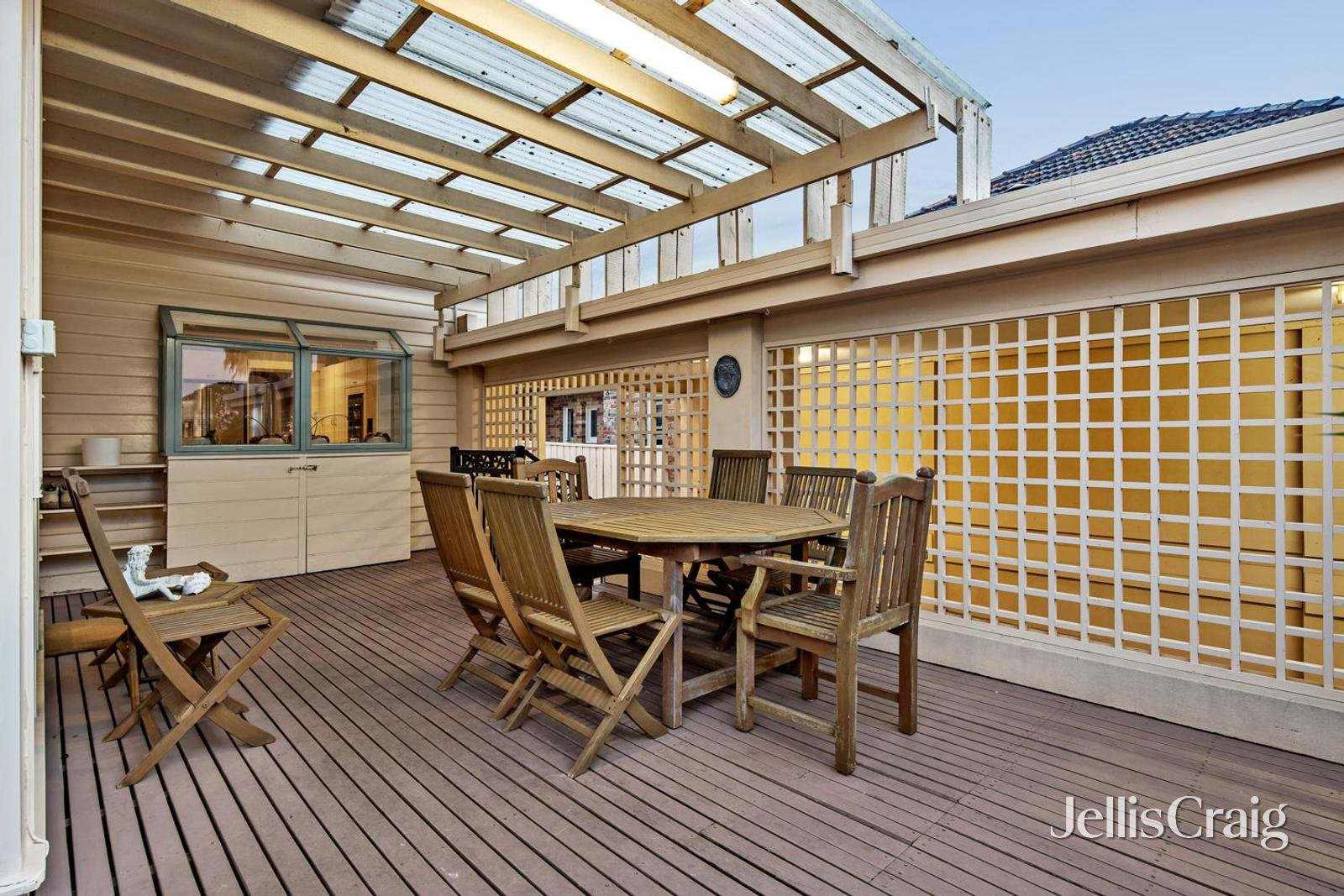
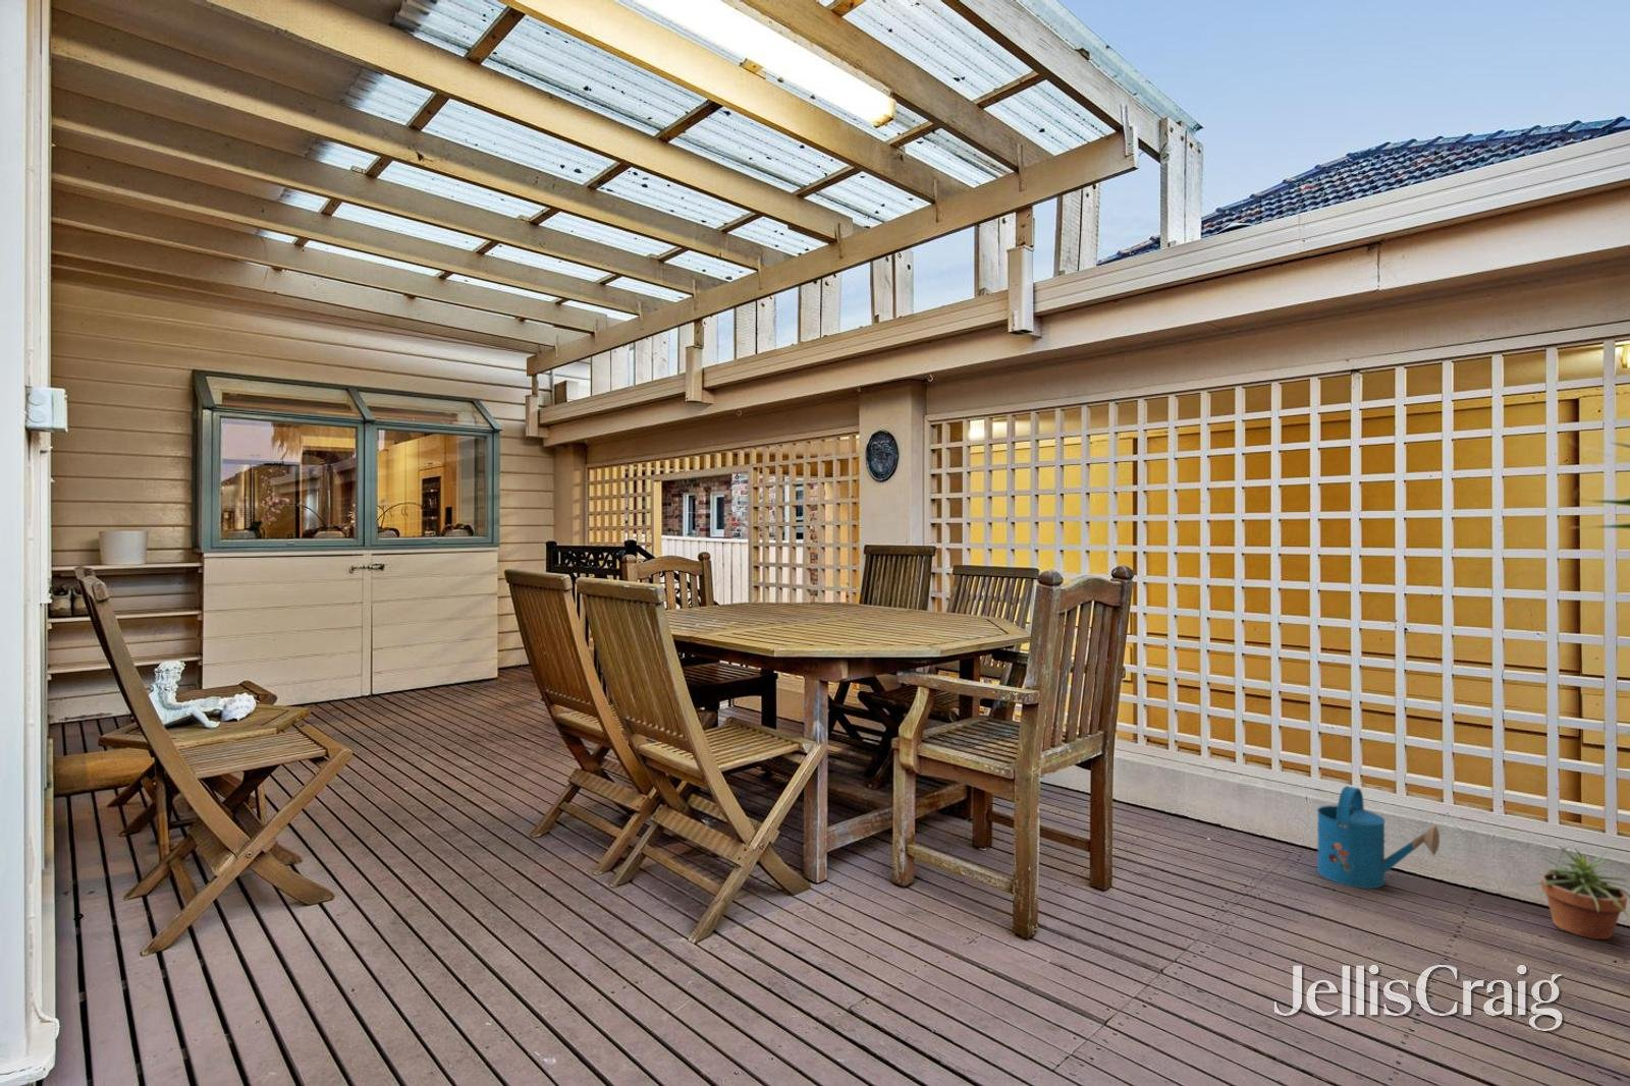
+ potted plant (1585, 890)
+ watering can (1374, 838)
